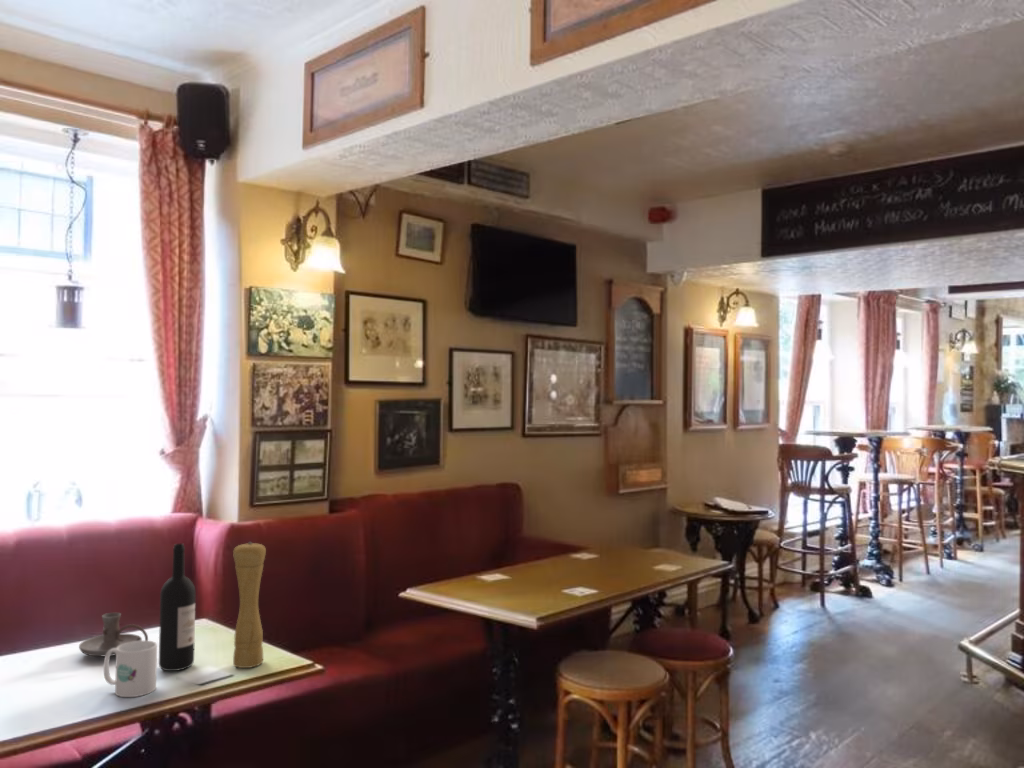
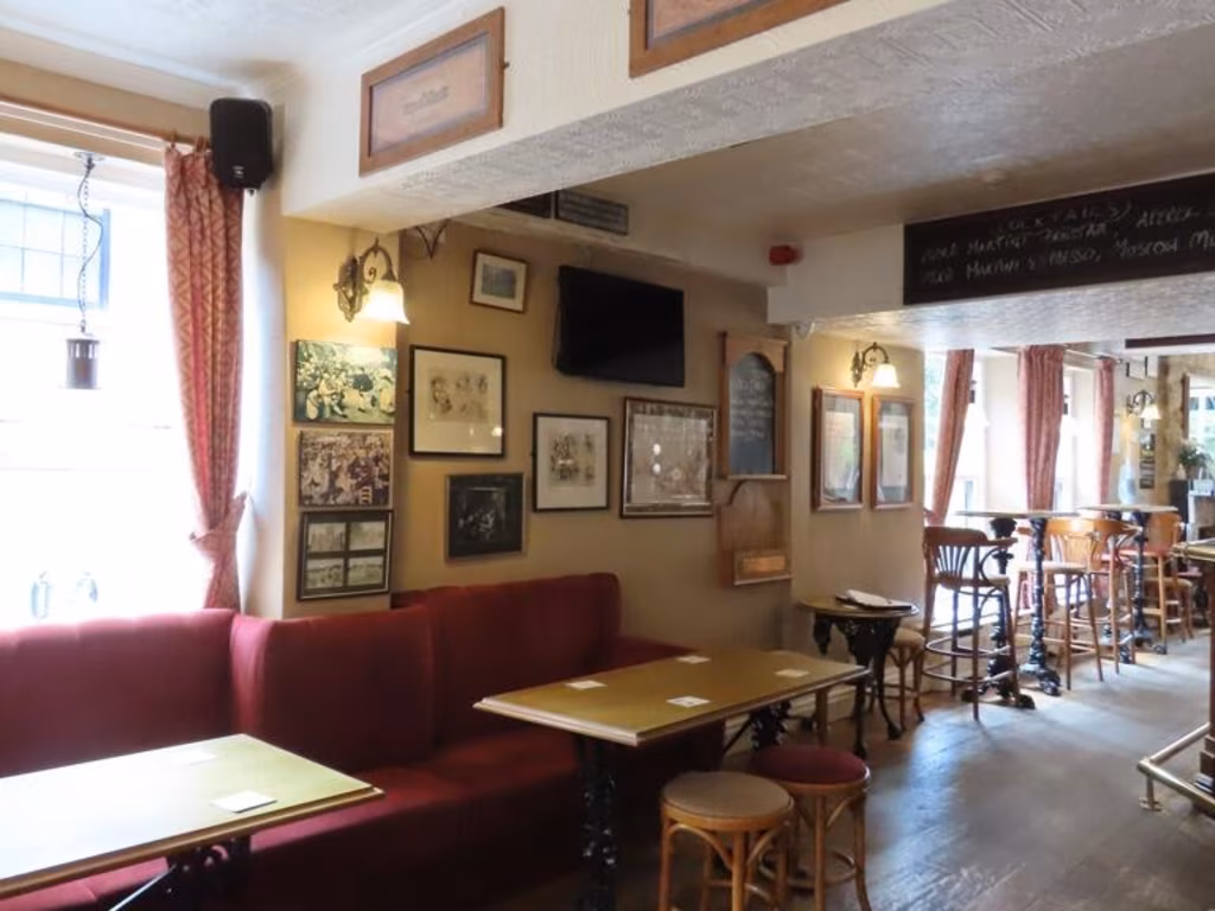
- pepper mill (248, 603)
- wine bottle (177, 605)
- candle holder (116, 633)
- mug (128, 667)
